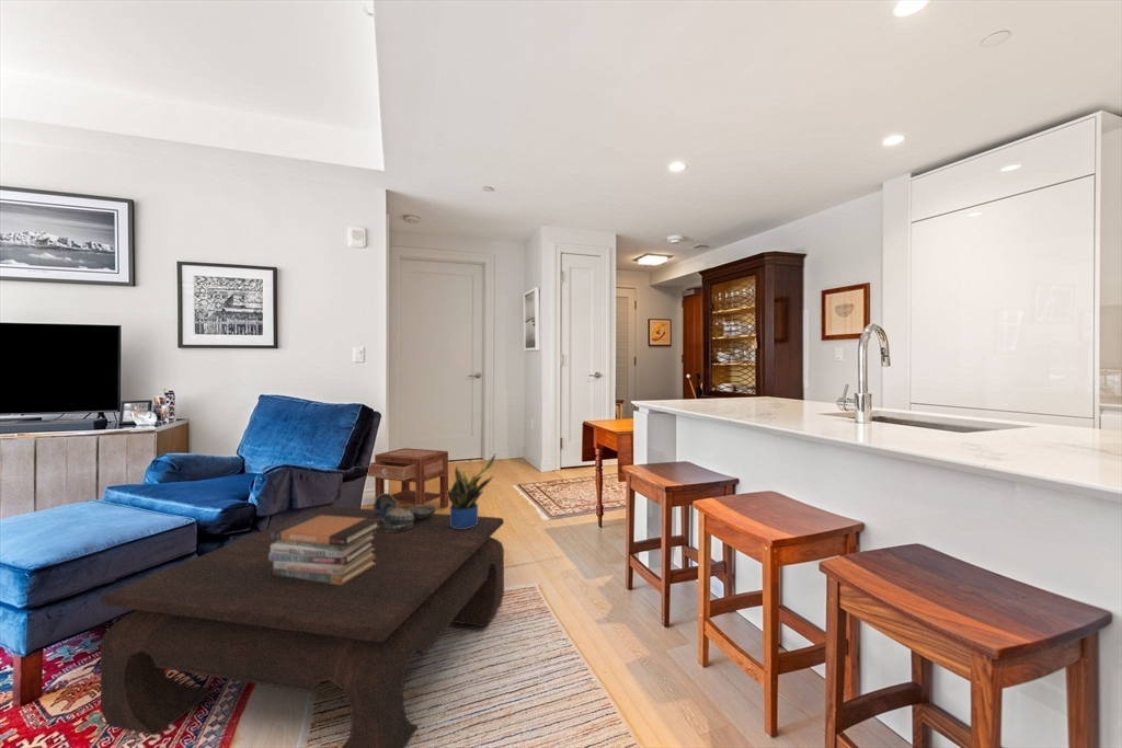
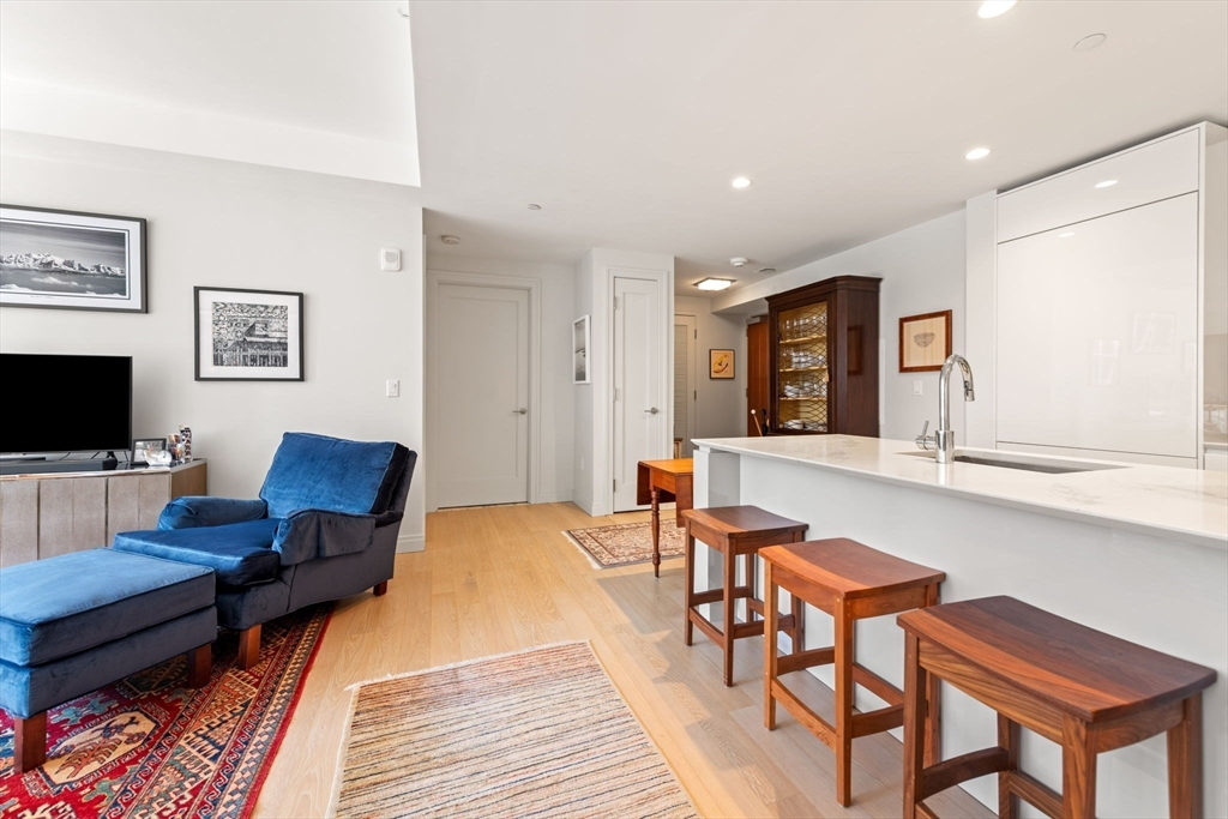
- book stack (325, 545)
- nightstand (409, 482)
- decorative bowl (402, 508)
- coffee table (344, 603)
- potted plant (472, 487)
